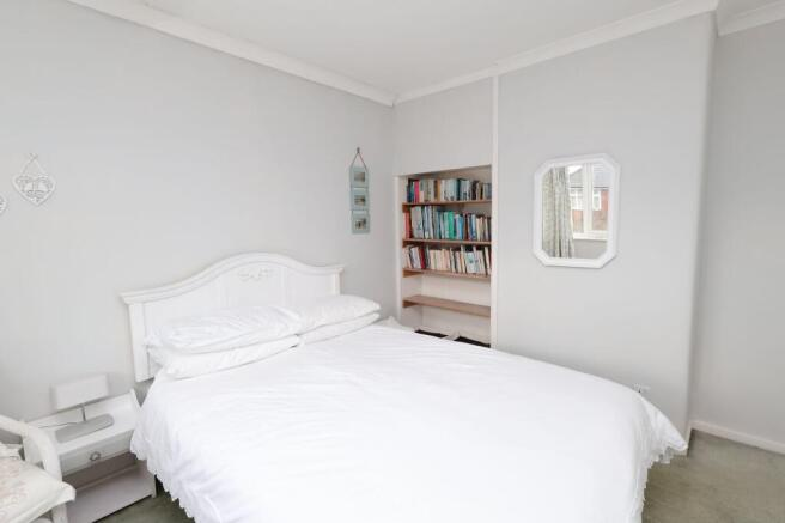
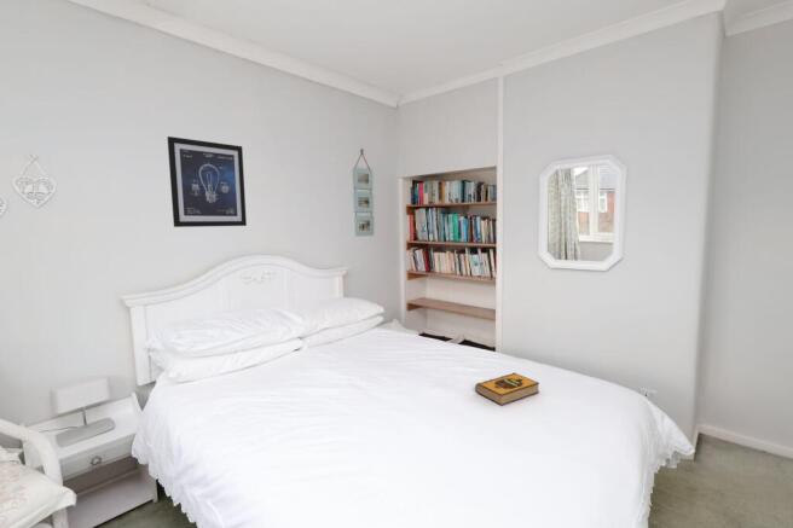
+ wall art (209, 184)
+ hardback book (507, 387)
